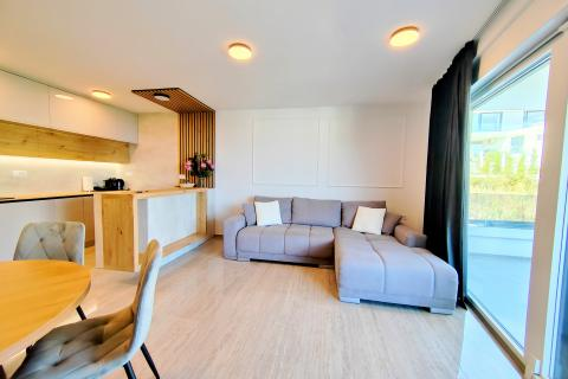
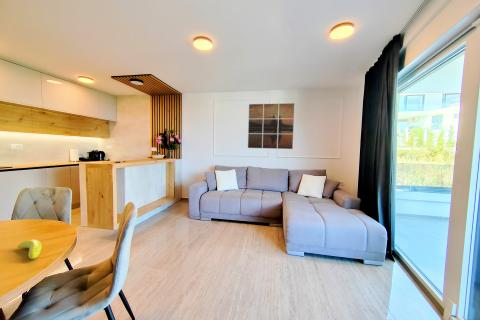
+ wall art (270, 126)
+ banana (29, 249)
